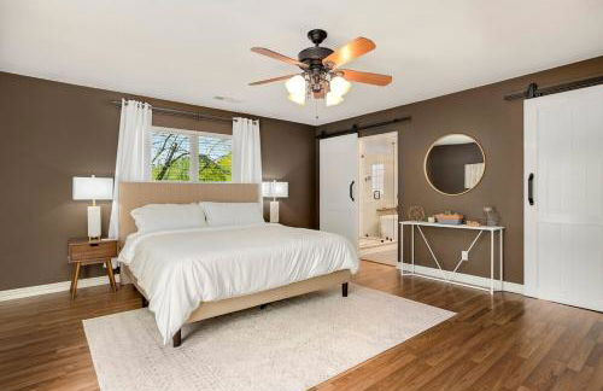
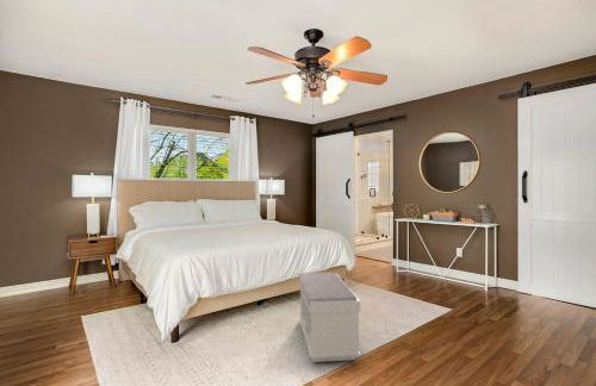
+ bench (324, 311)
